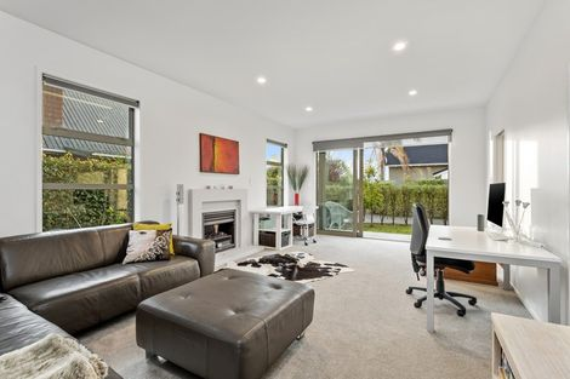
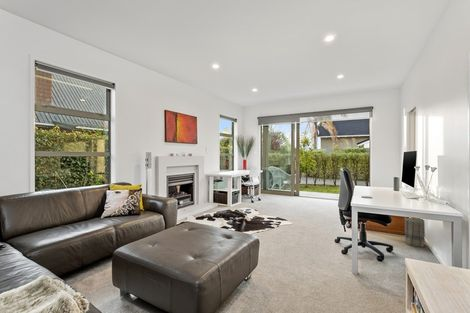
+ basket (414, 230)
